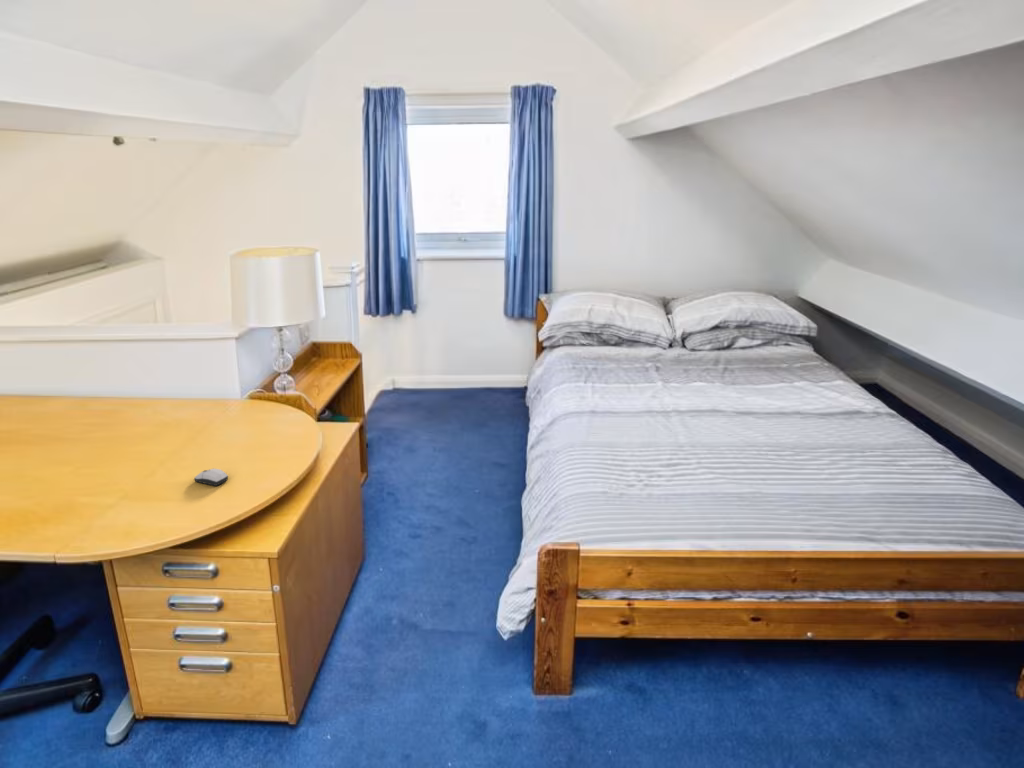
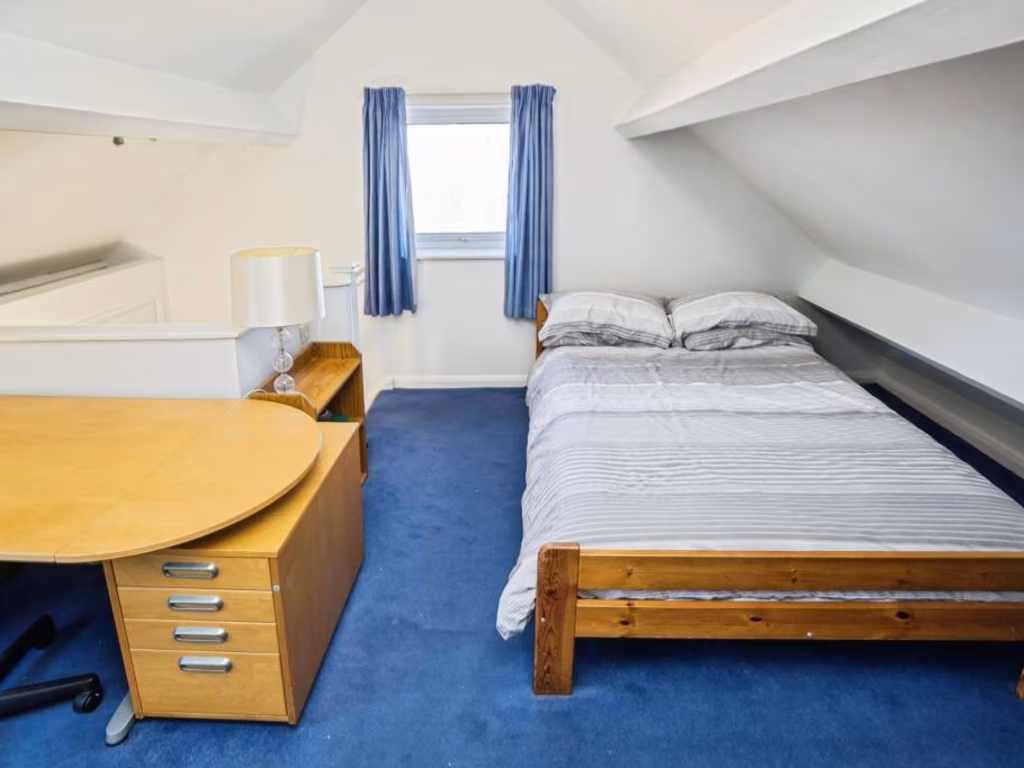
- computer mouse (210, 475)
